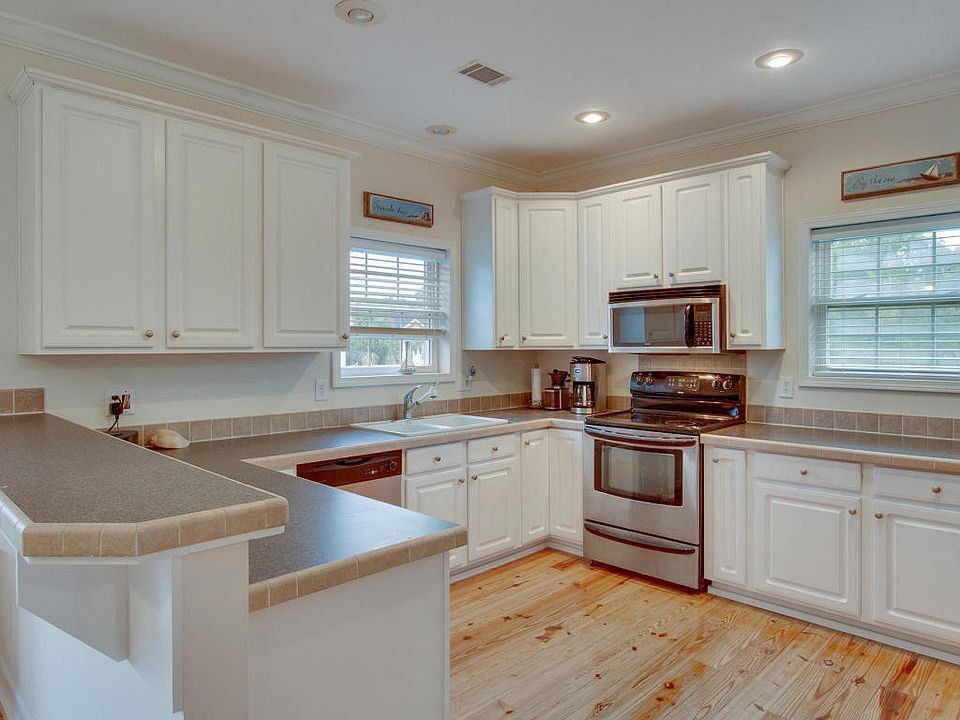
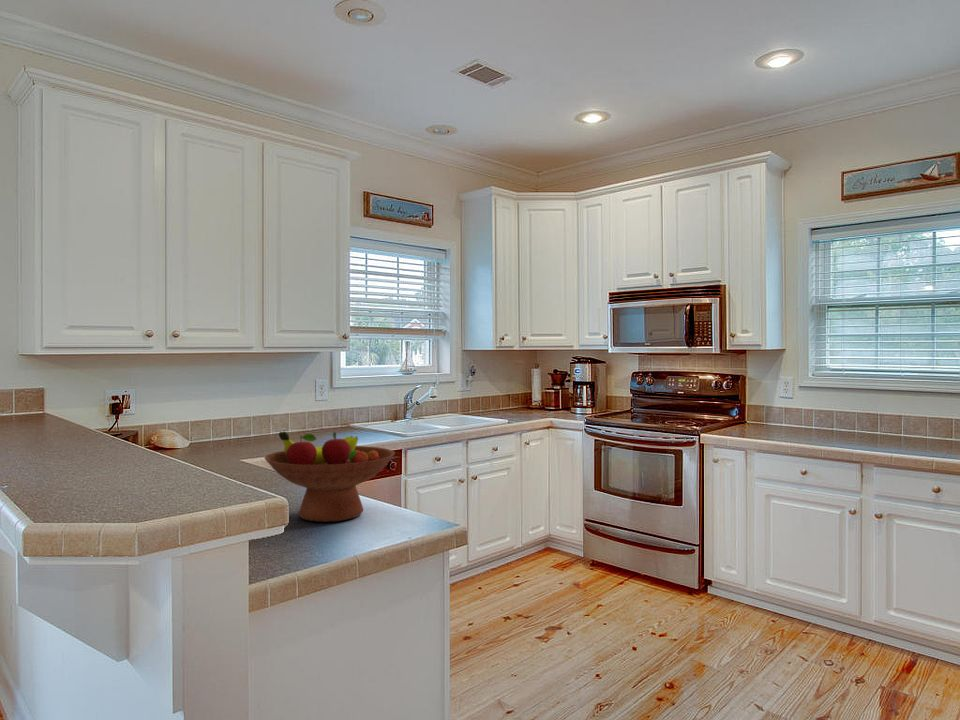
+ fruit bowl (331, 472)
